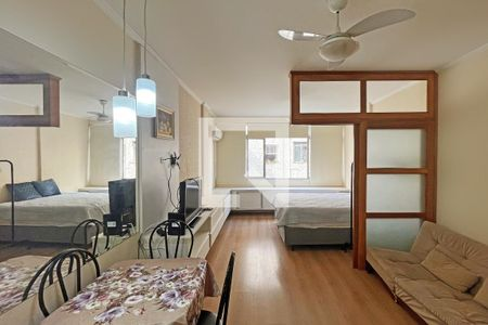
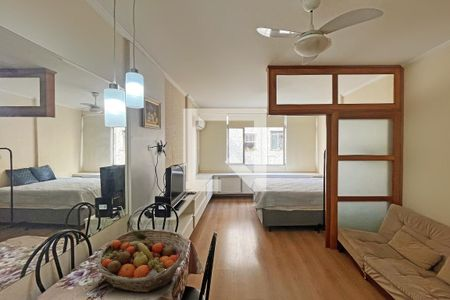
+ fruit basket (143, 258)
